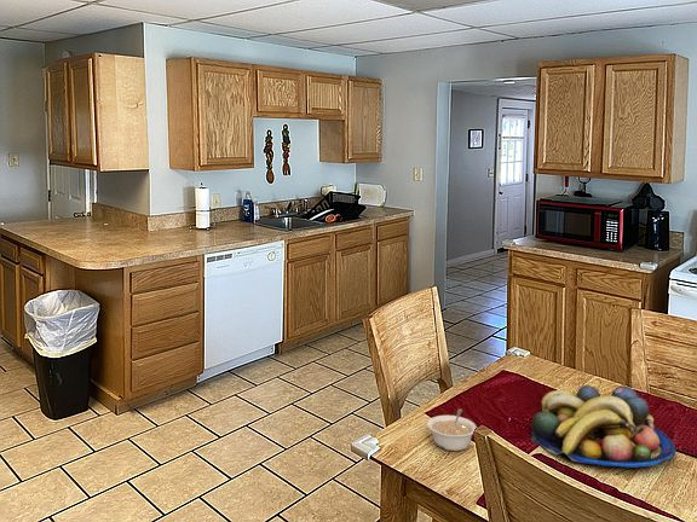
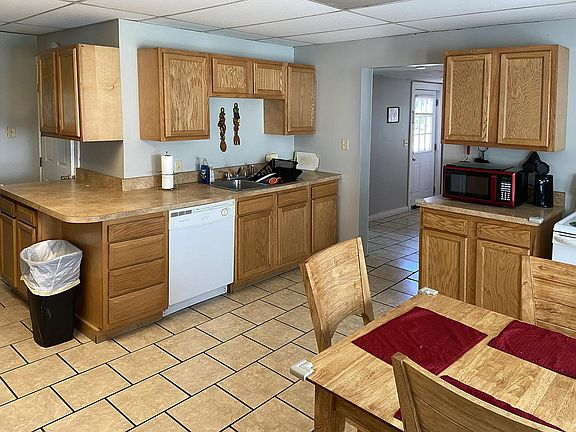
- legume (450, 431)
- fruit bowl (601, 416)
